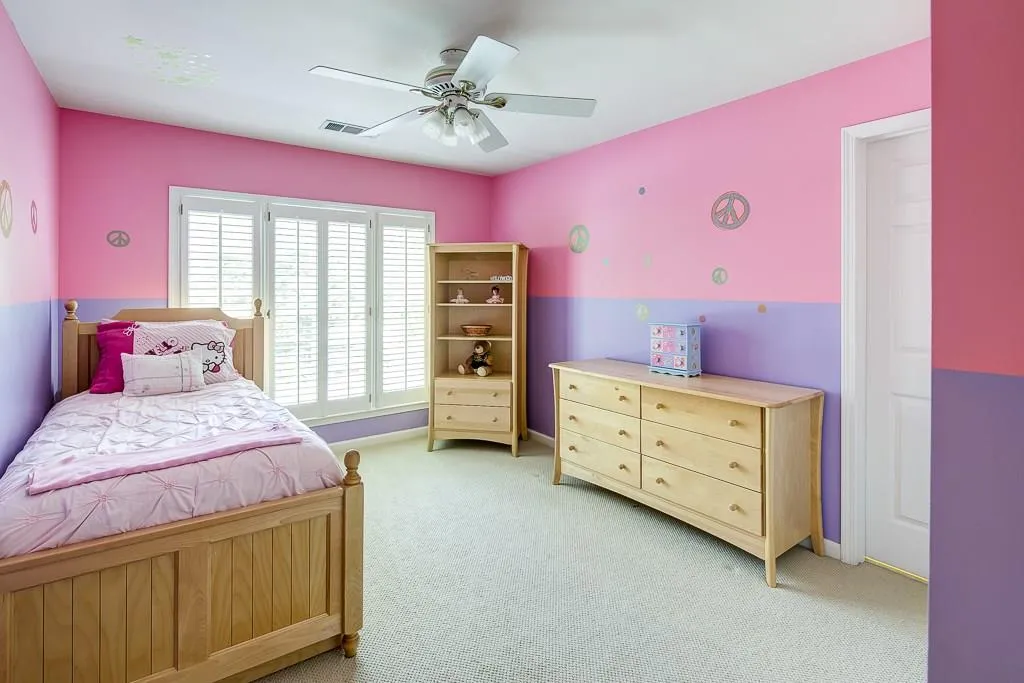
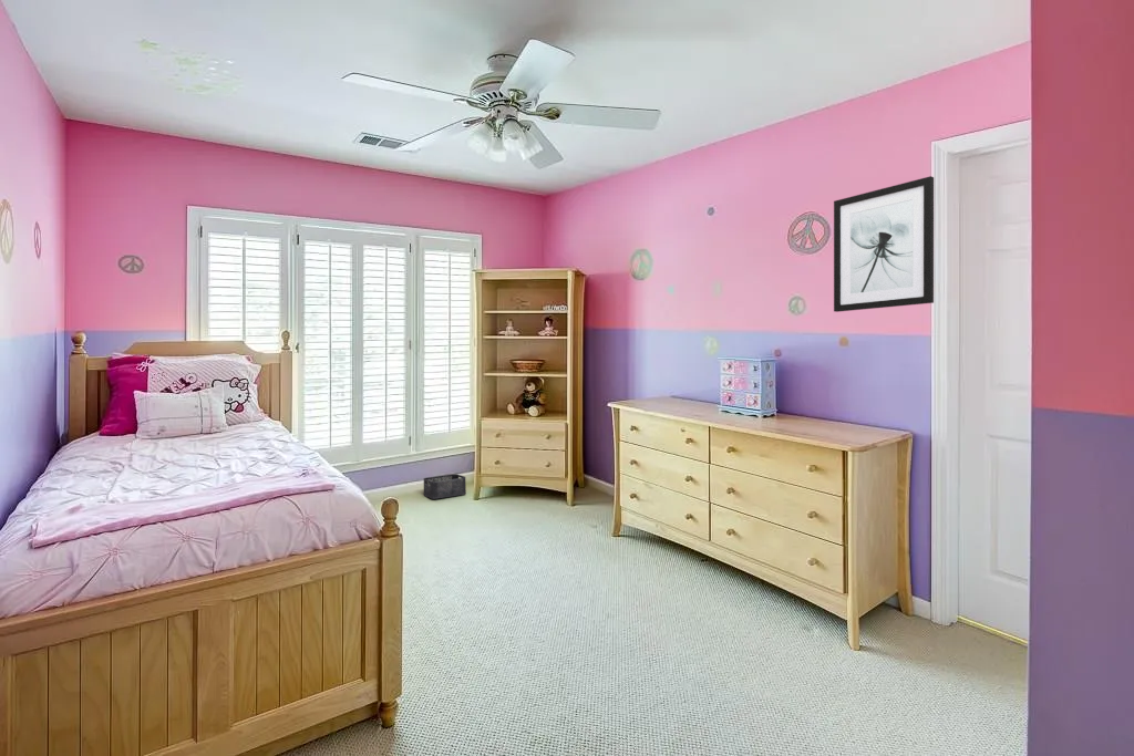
+ storage bin (444, 486)
+ wall art (880, 248)
